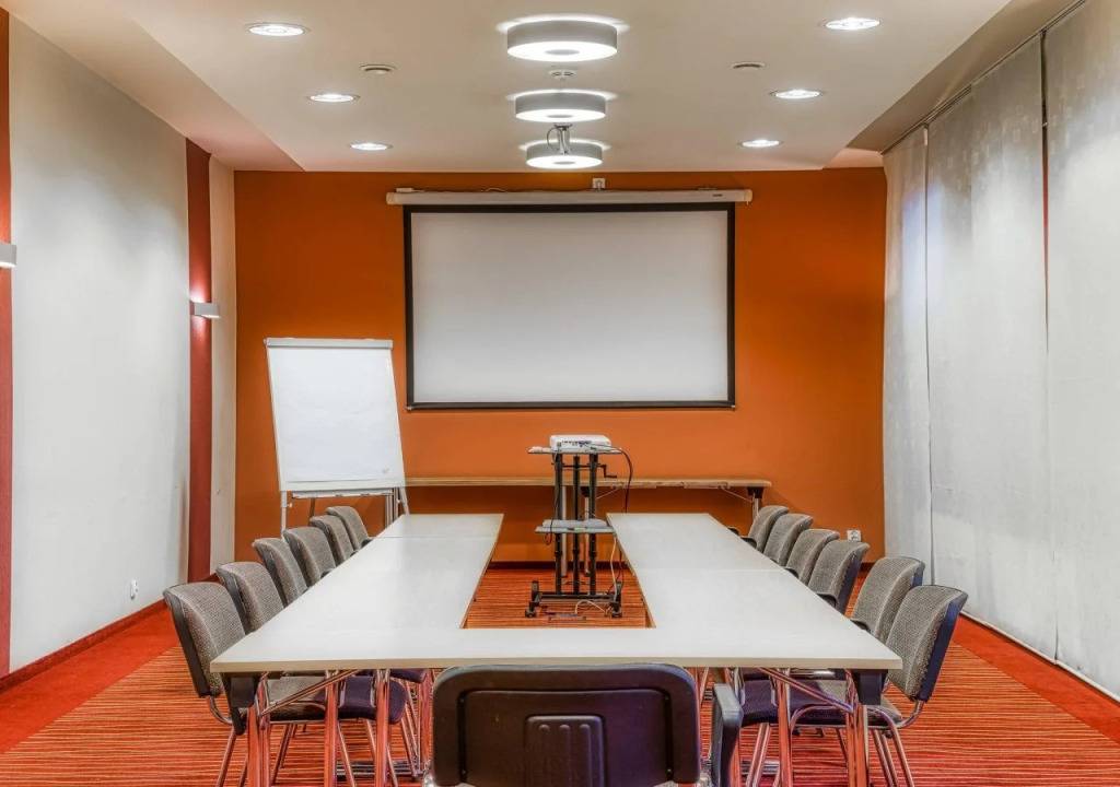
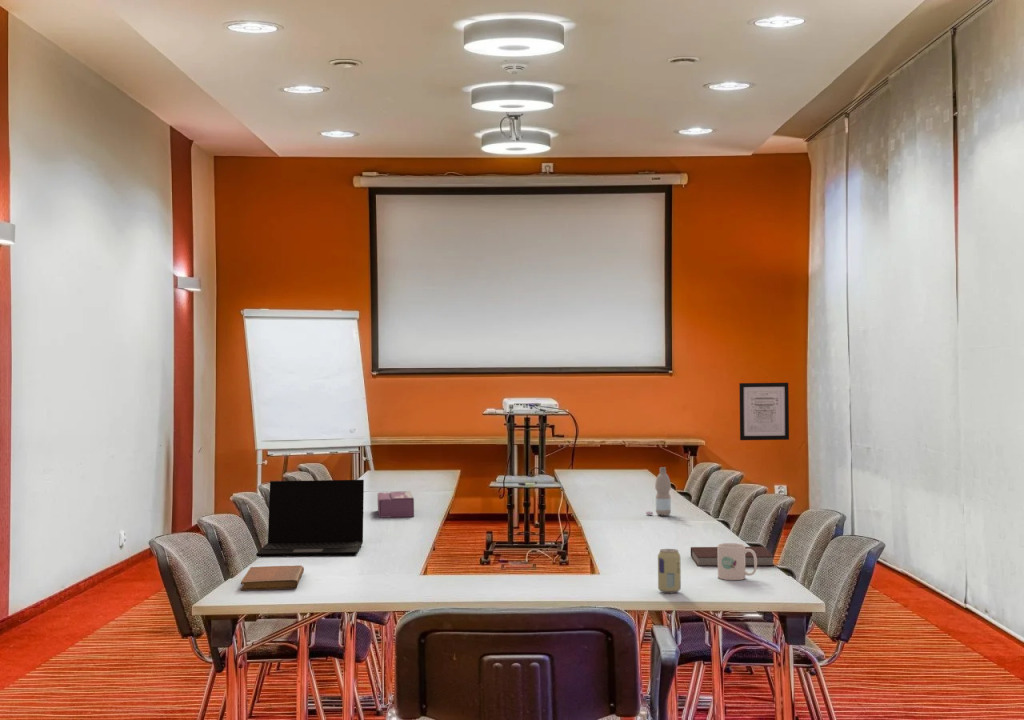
+ notebook (273, 577)
+ laptop (312, 516)
+ notebook (717, 556)
+ water bottle (658, 491)
+ beverage can (669, 570)
+ tissue box (395, 503)
+ mug (737, 561)
+ wall art (764, 411)
